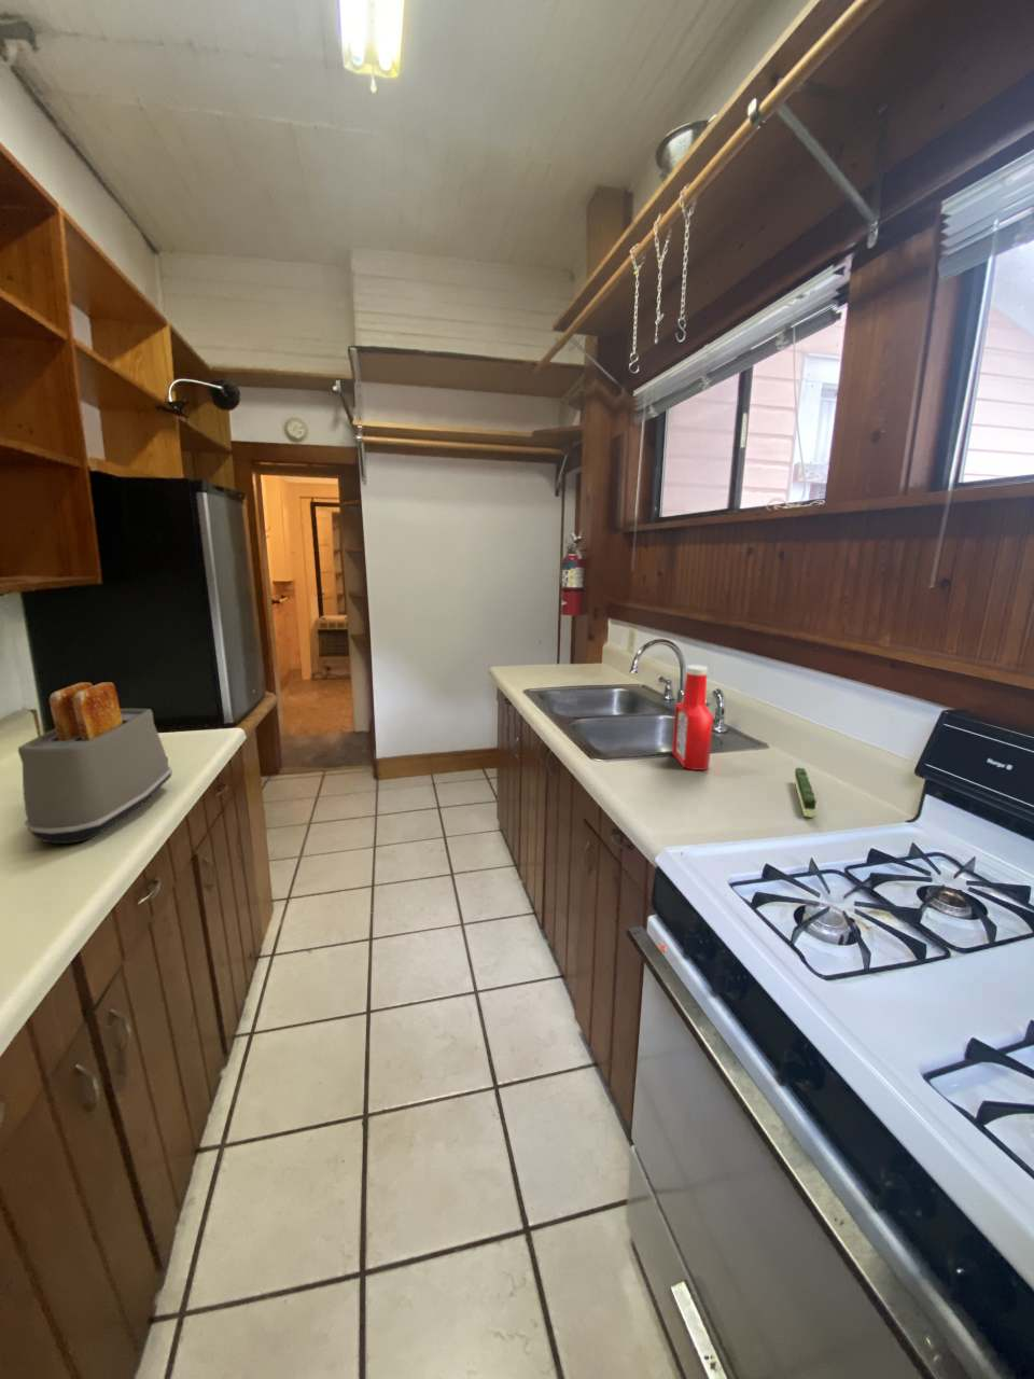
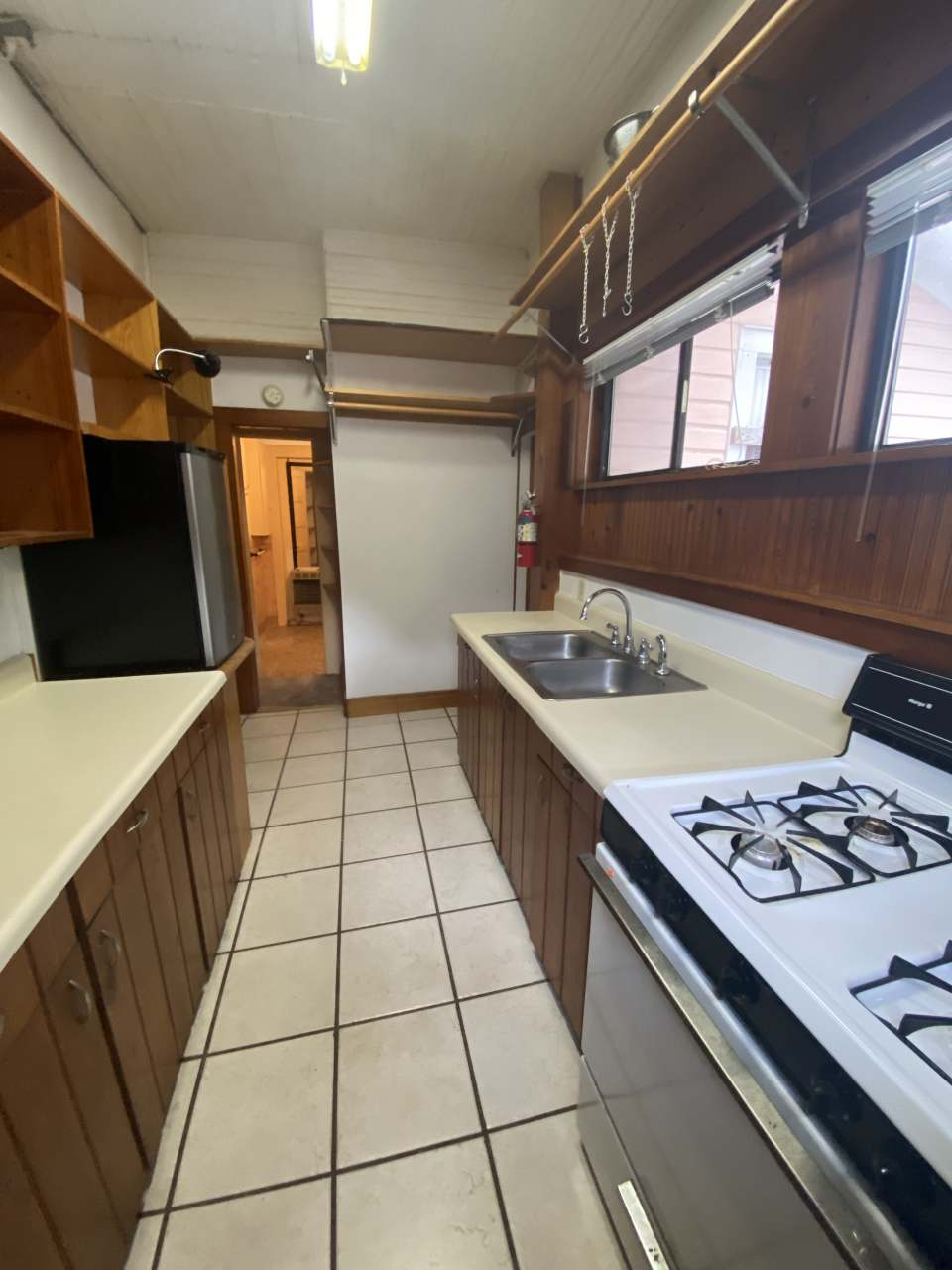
- soap bottle (693, 714)
- hedge (804, 789)
- toaster (98, 750)
